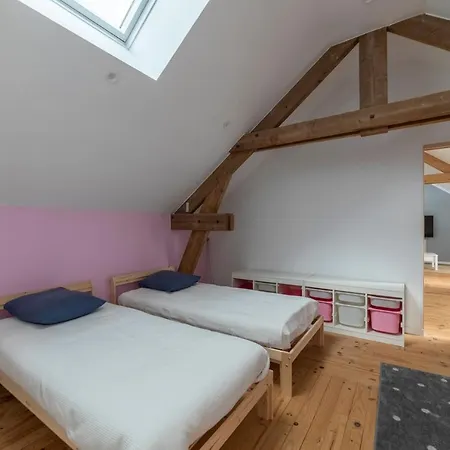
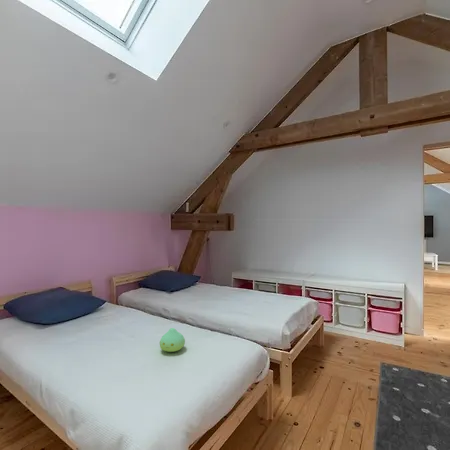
+ plush toy (172, 339)
